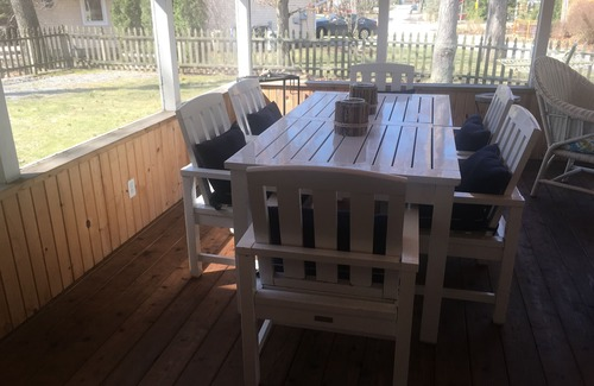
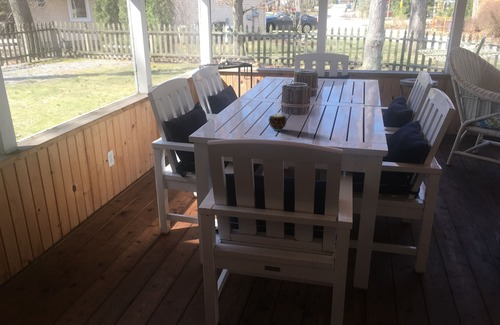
+ candle (277, 121)
